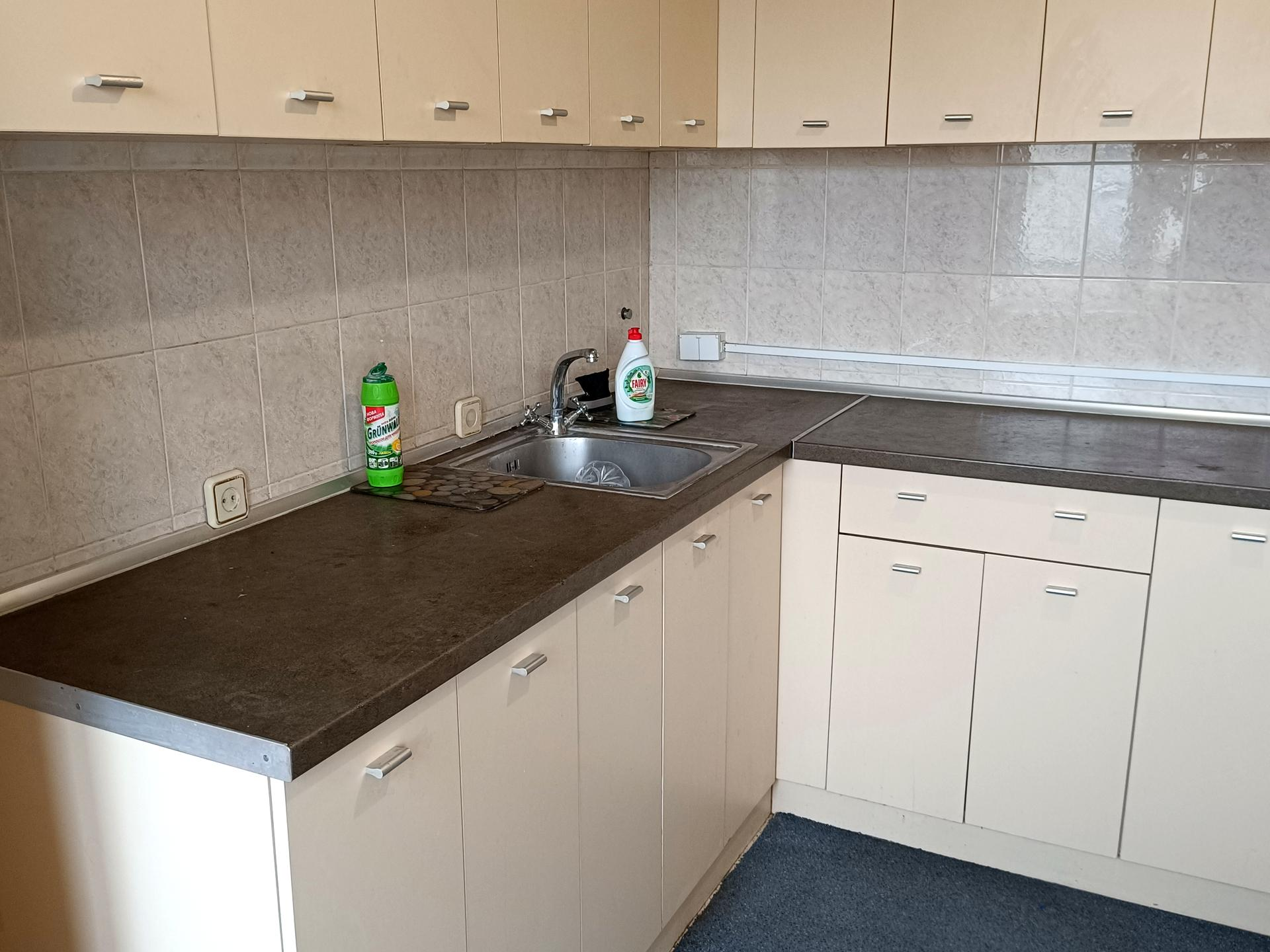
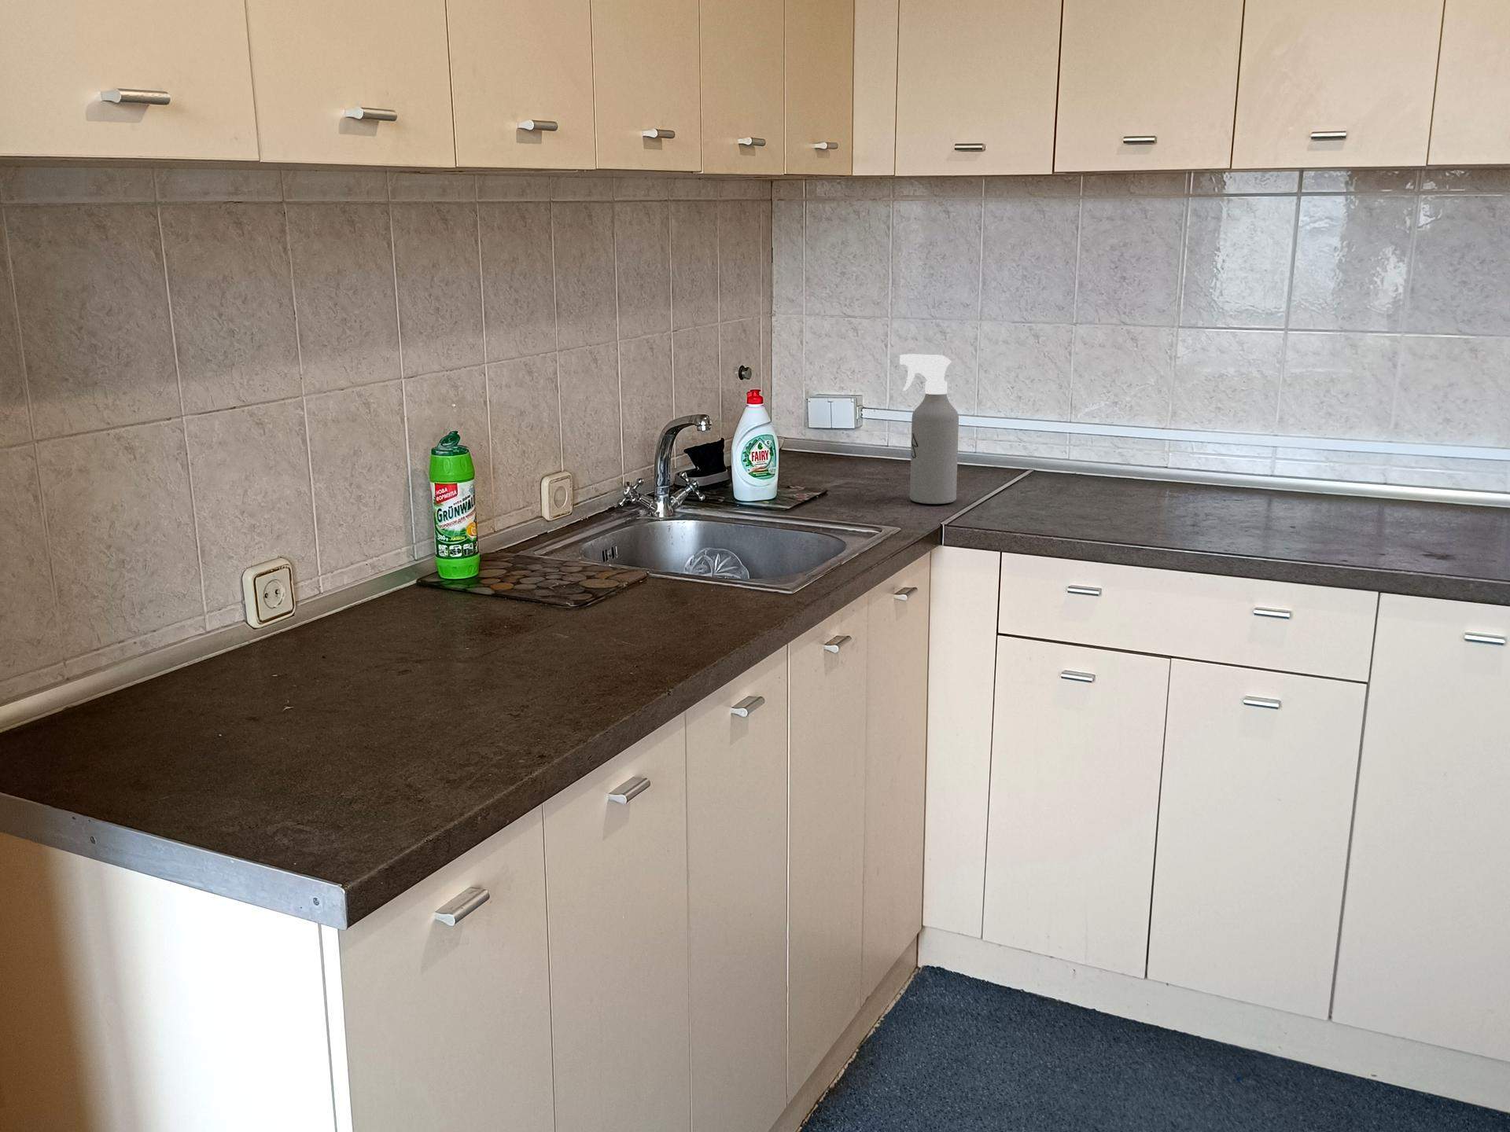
+ spray bottle (929, 428)
